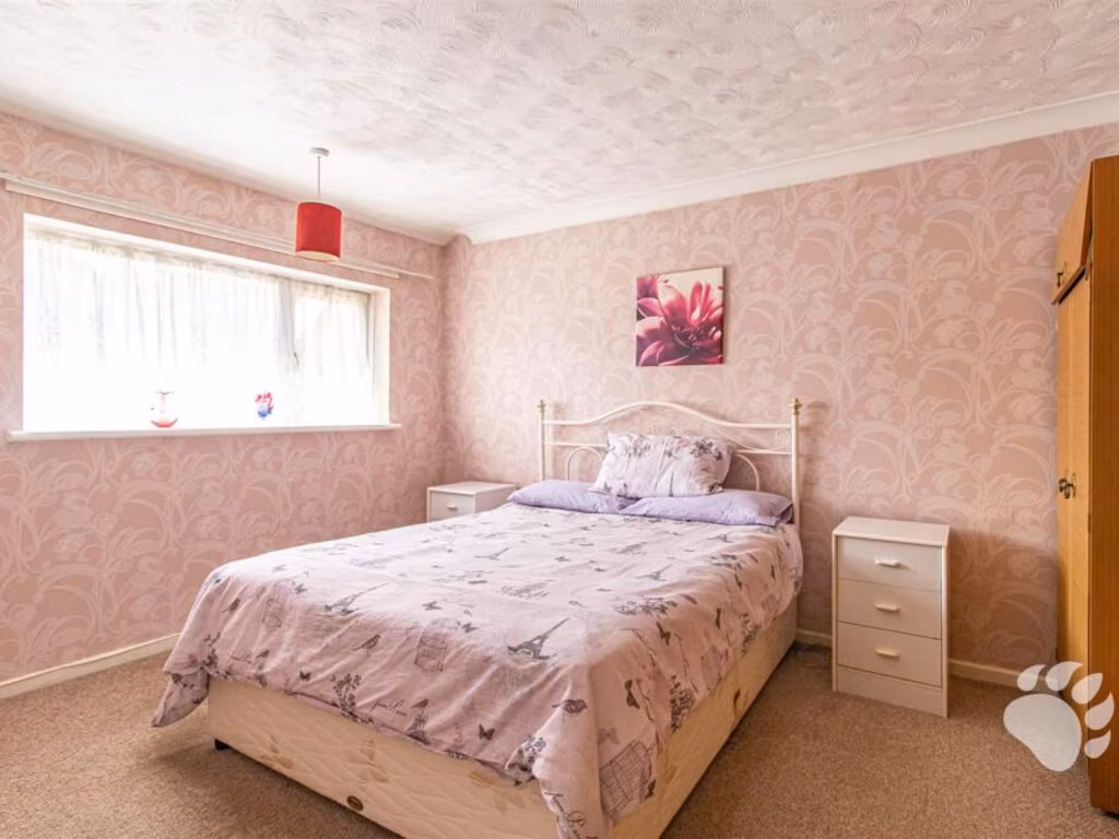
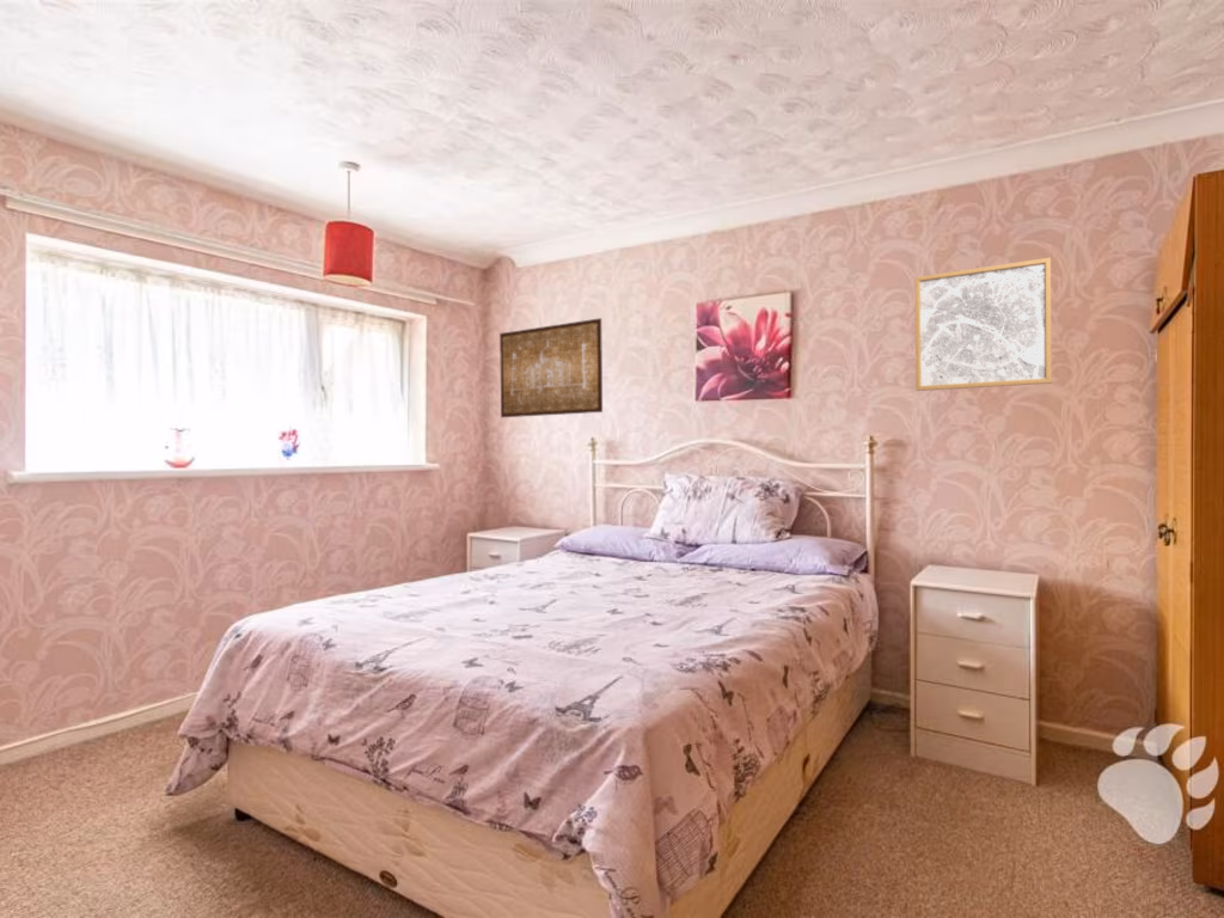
+ wall art (547, 371)
+ wall art (980, 328)
